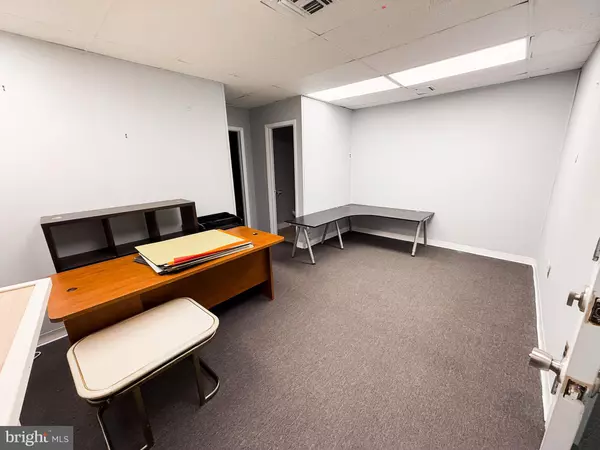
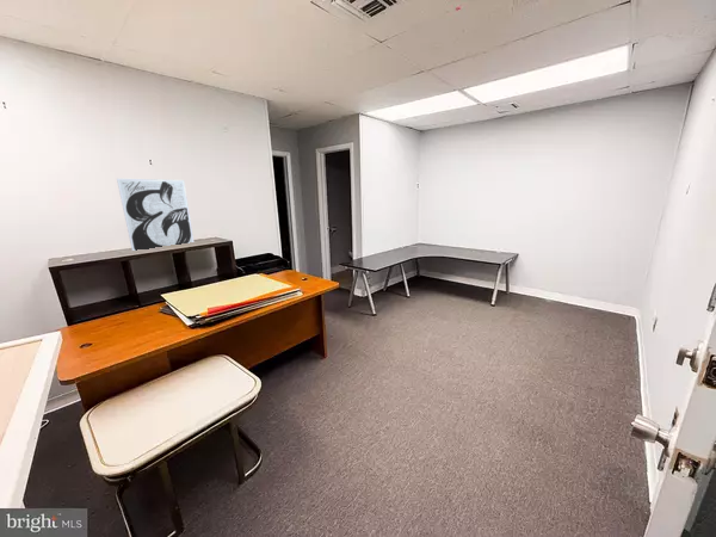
+ wall art (159, 217)
